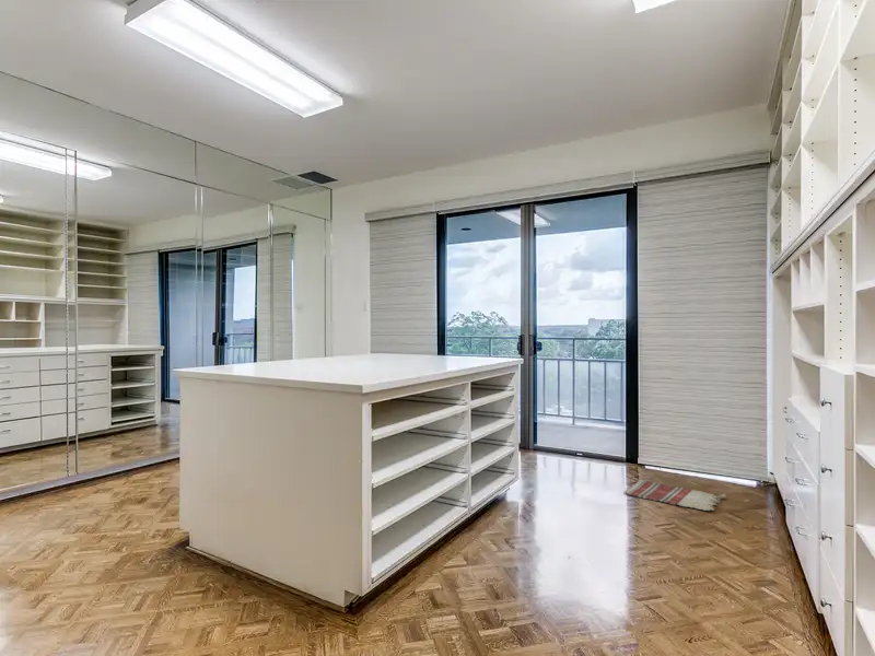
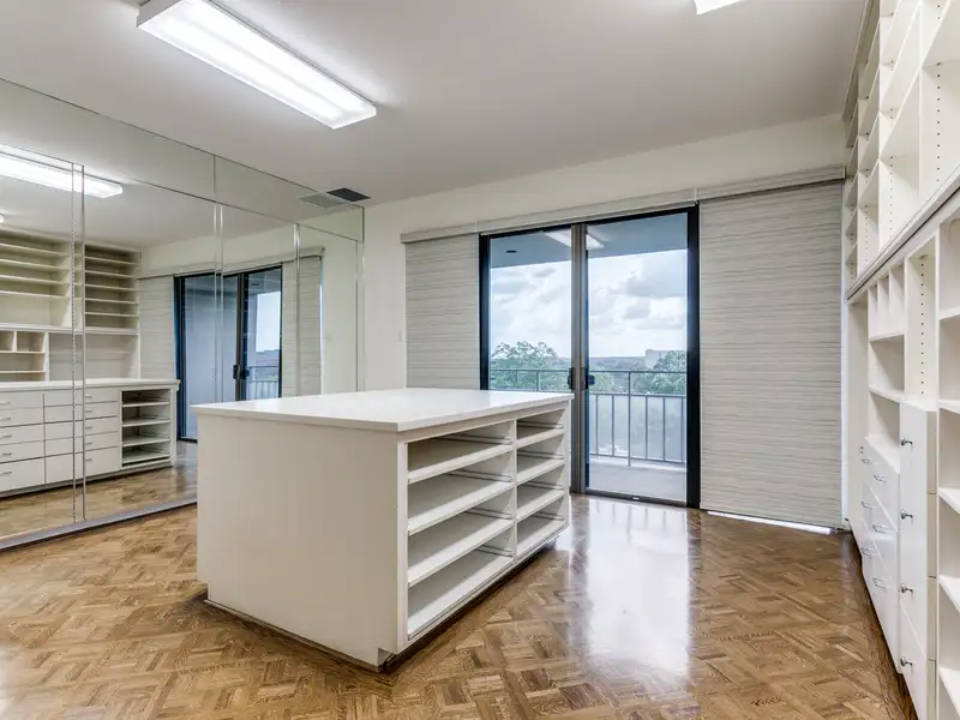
- rug (674, 493)
